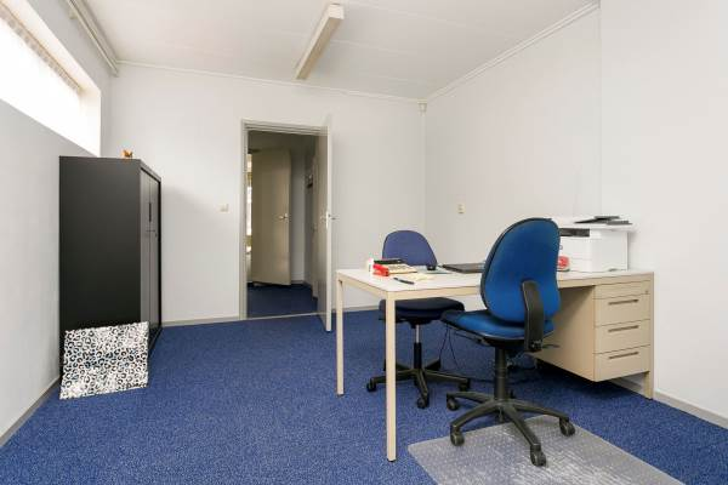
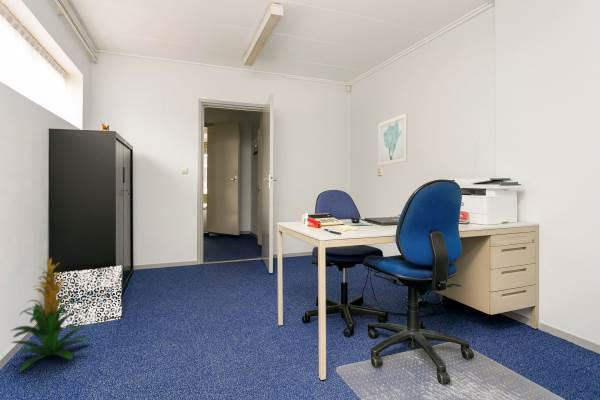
+ wall art (391, 141)
+ indoor plant (49, 306)
